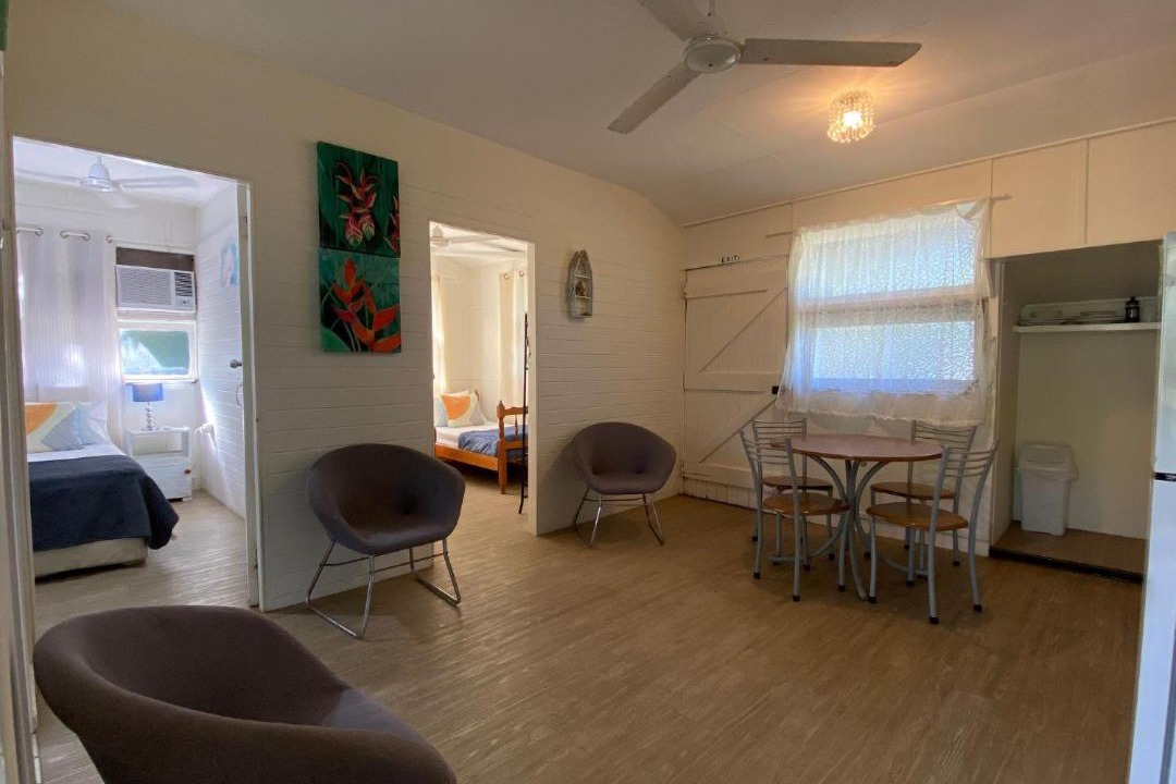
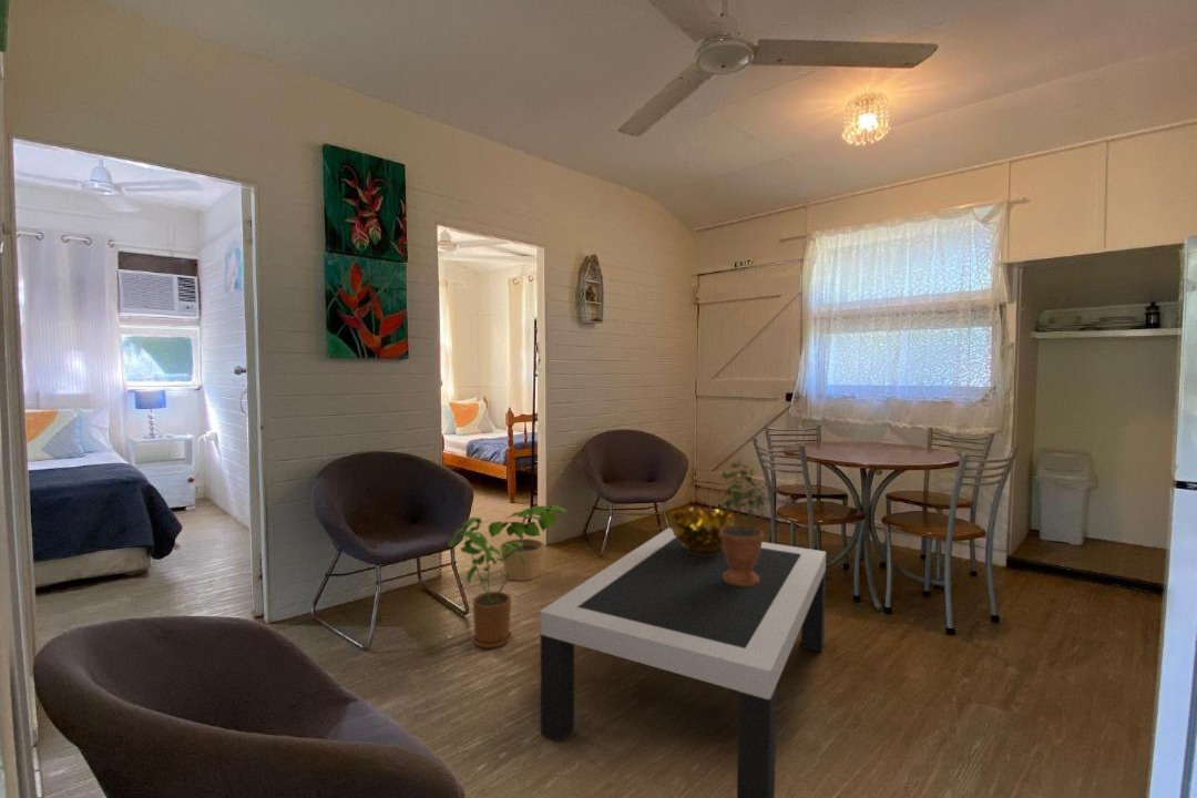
+ potted plant (745, 519)
+ decorative bowl (702, 531)
+ house plant (488, 577)
+ potted plant (526, 542)
+ coffee table (703, 630)
